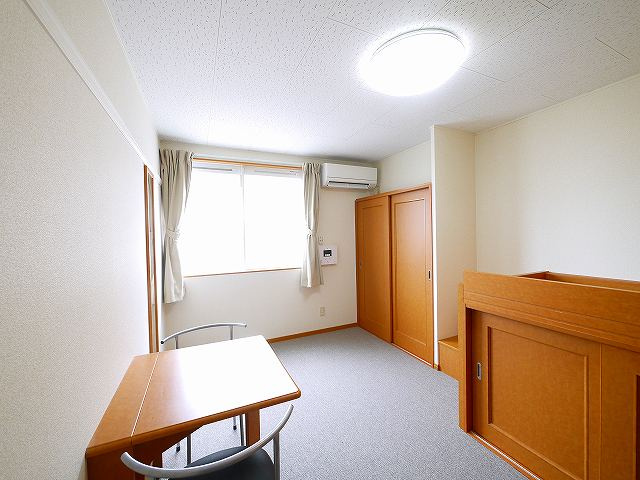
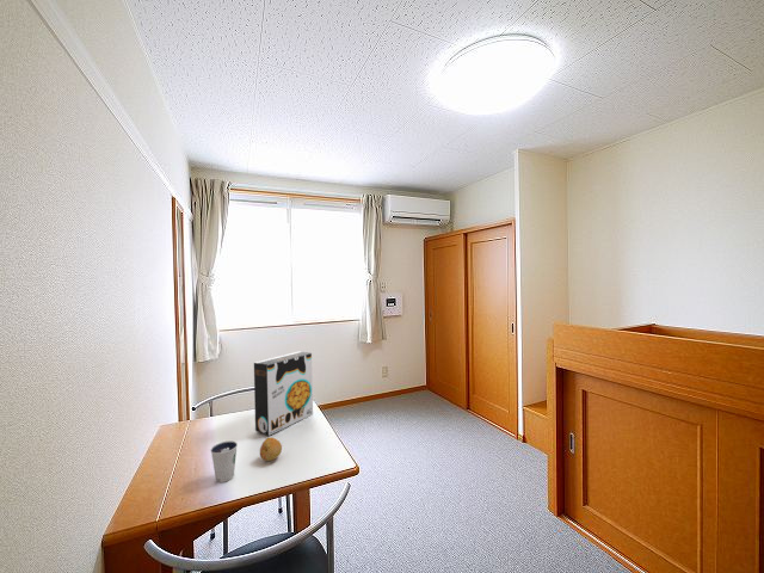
+ cereal box (284, 389)
+ fruit (271, 449)
+ dixie cup (224, 462)
